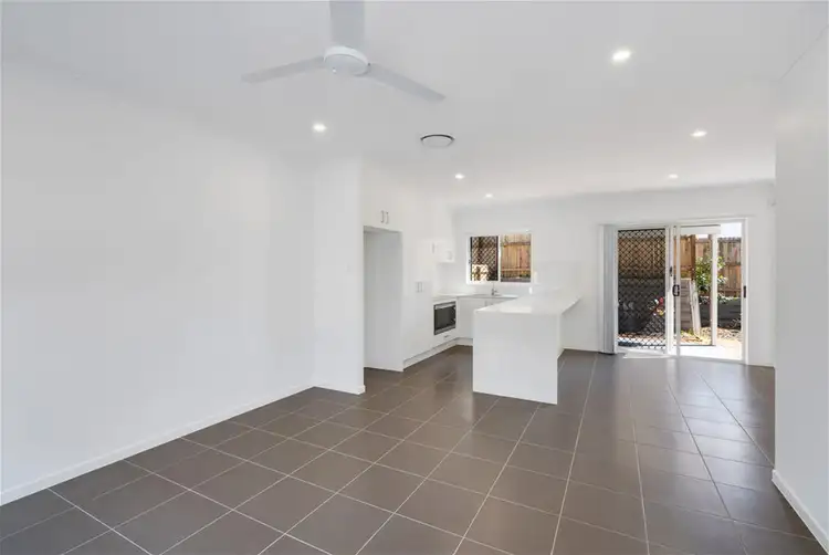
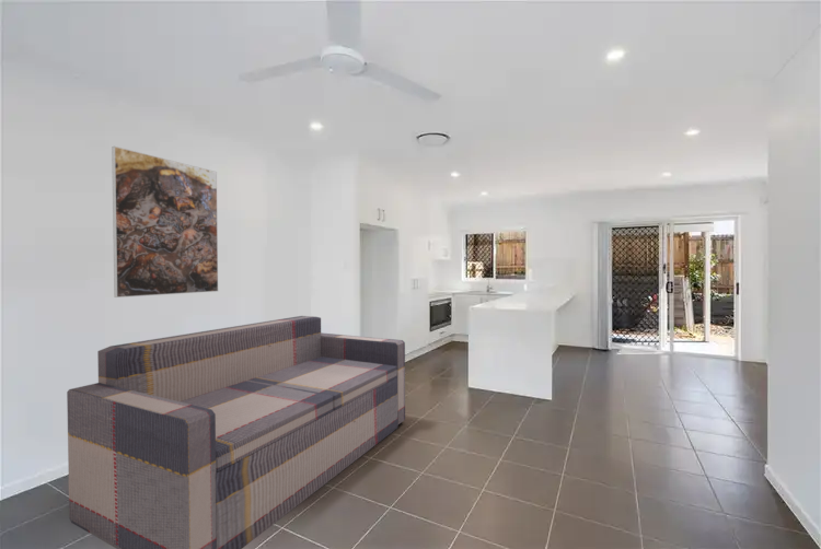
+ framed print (171, 227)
+ sofa (277, 395)
